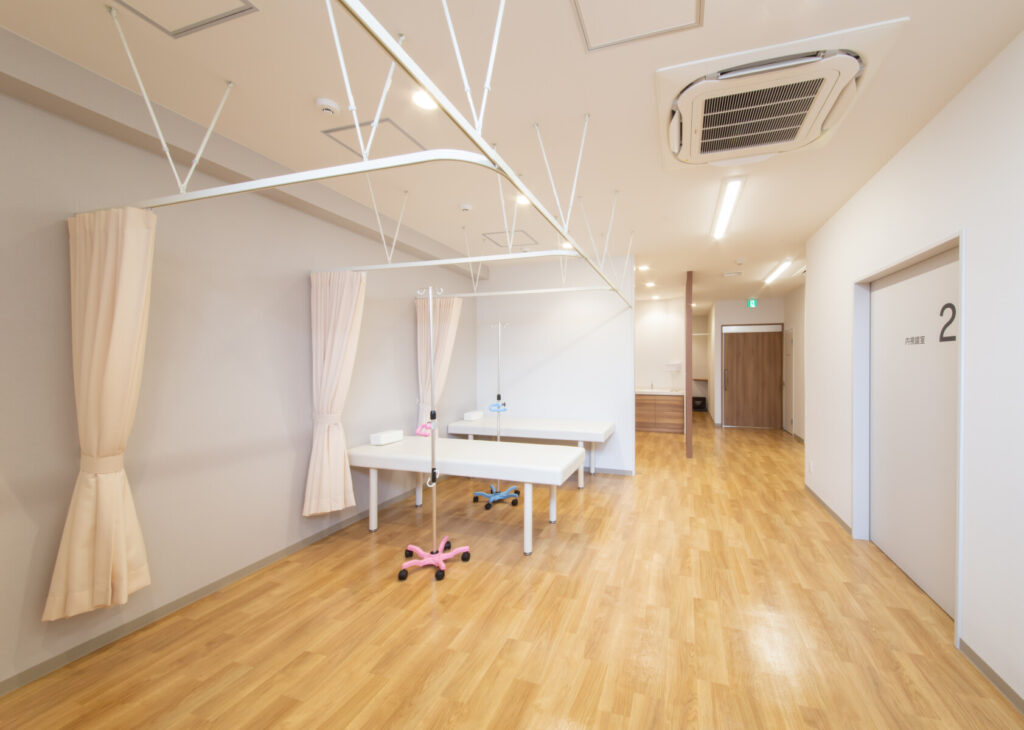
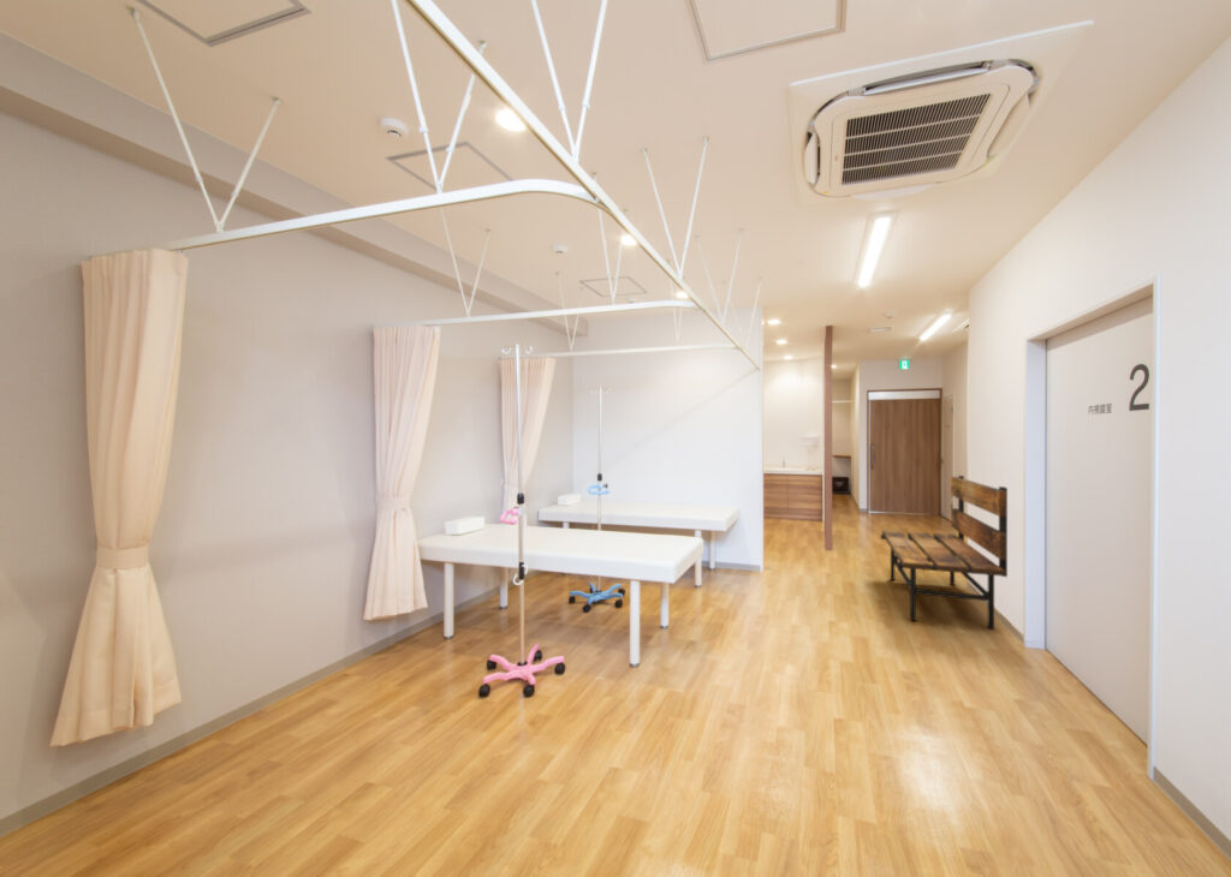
+ bench (933, 539)
